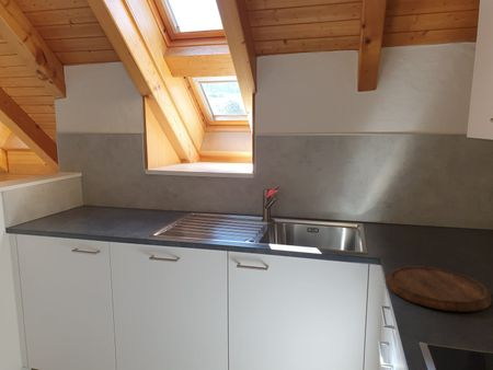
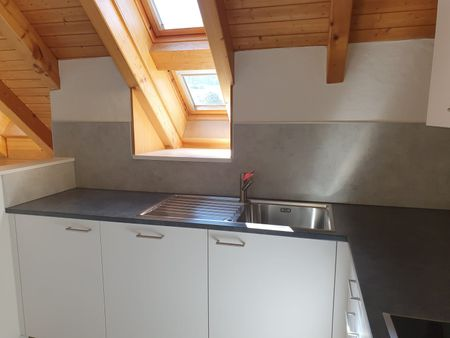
- cutting board (435, 285)
